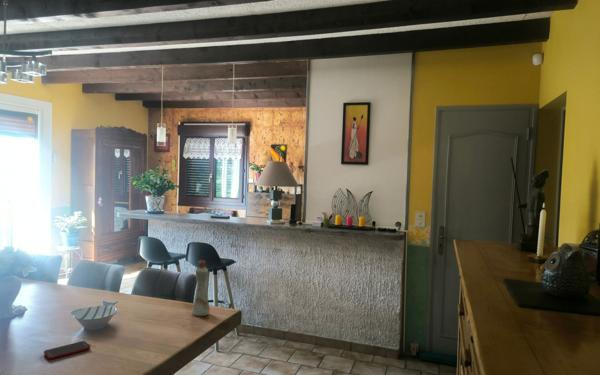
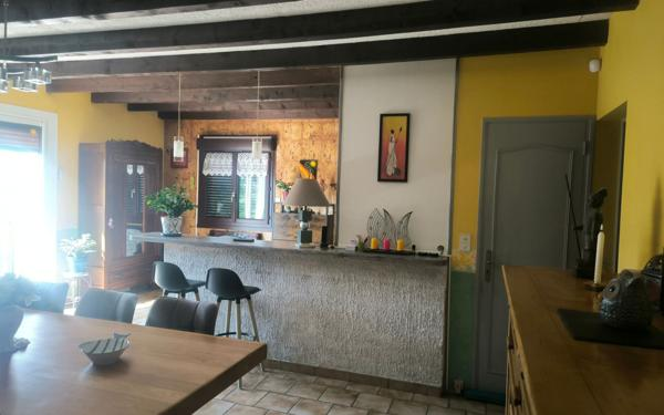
- cell phone (67, 349)
- bottle (201, 286)
